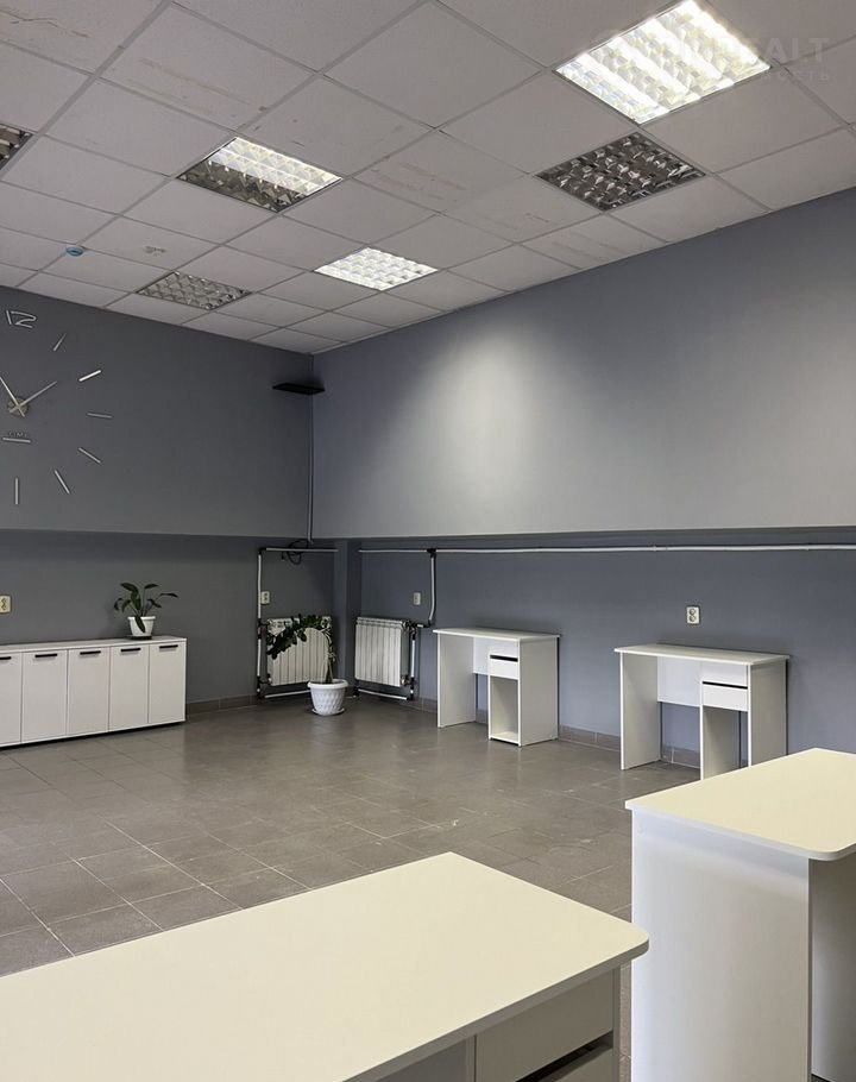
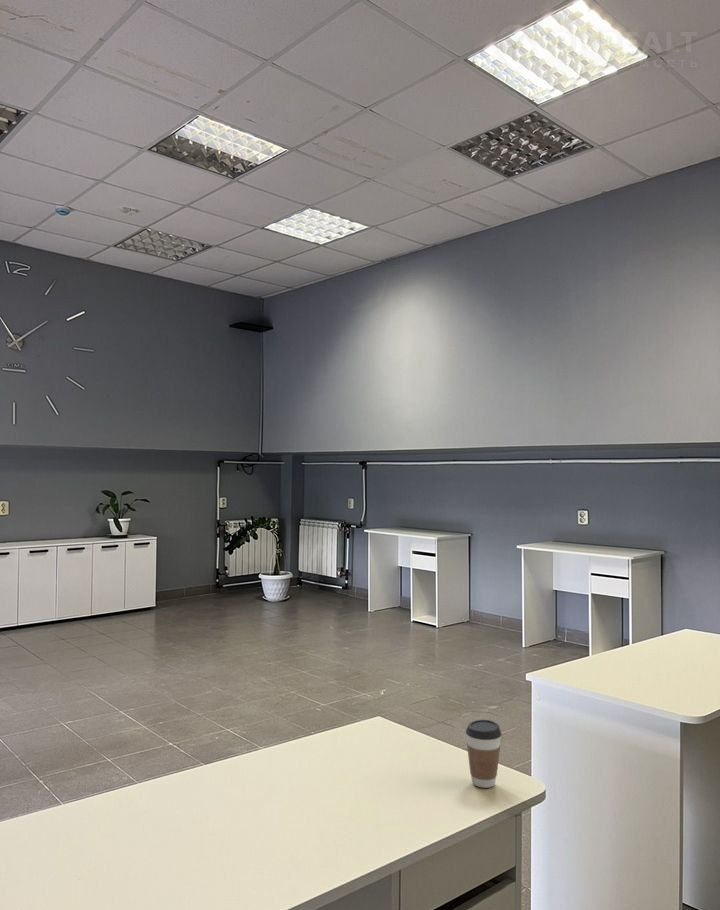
+ coffee cup (483, 753)
